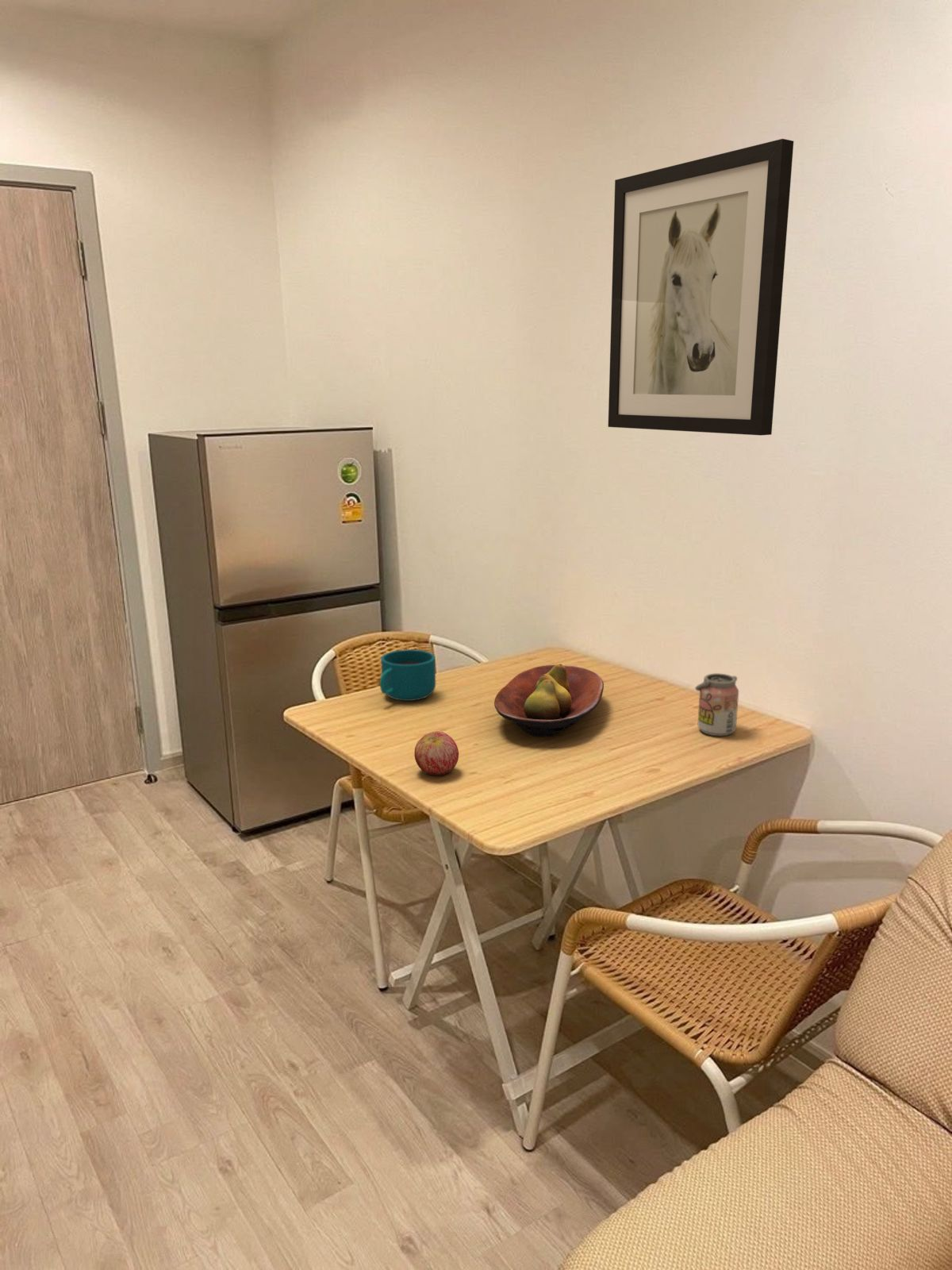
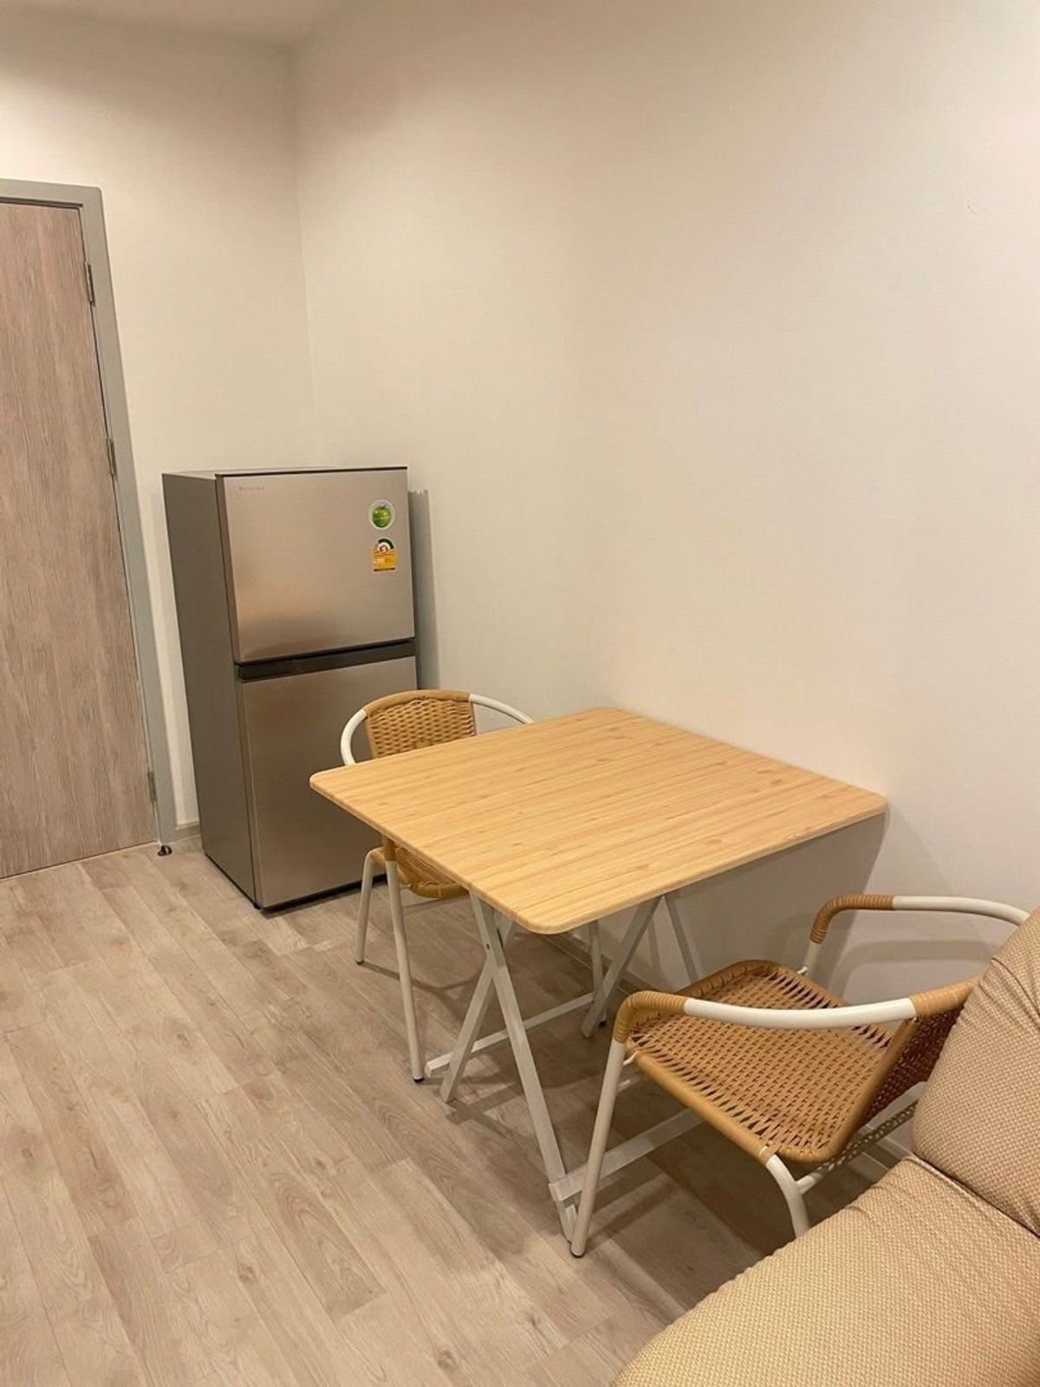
- fruit bowl (550, 693)
- cup (403, 678)
- beverage can (716, 703)
- wall art (689, 301)
- apple (436, 752)
